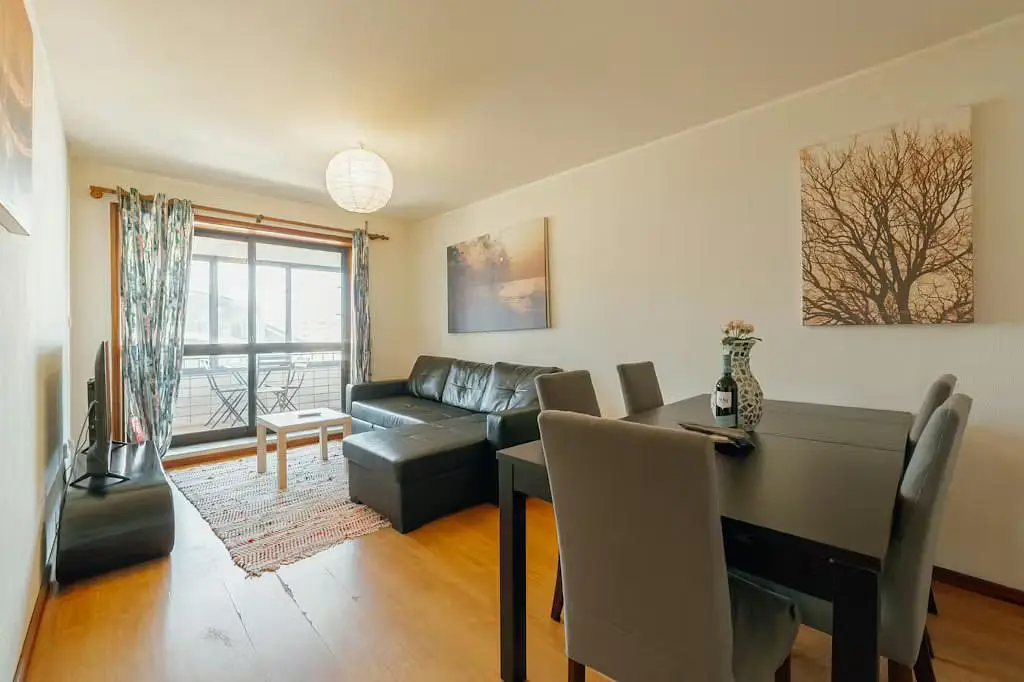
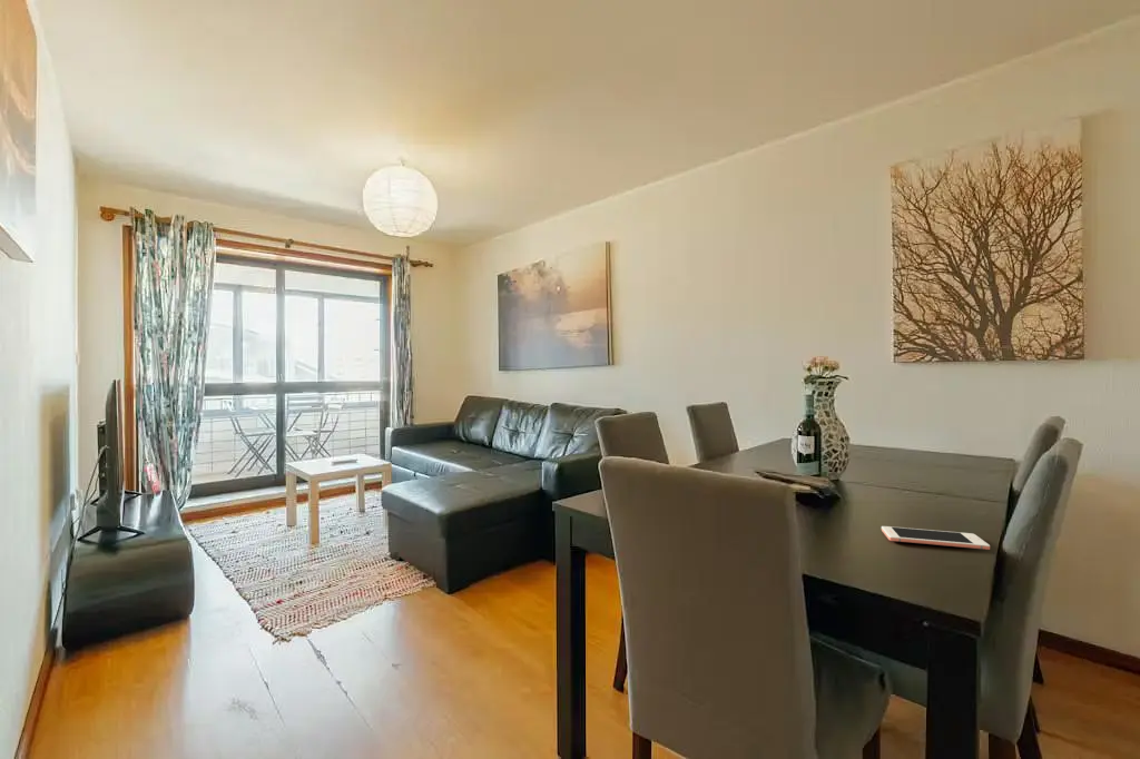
+ cell phone (932, 536)
